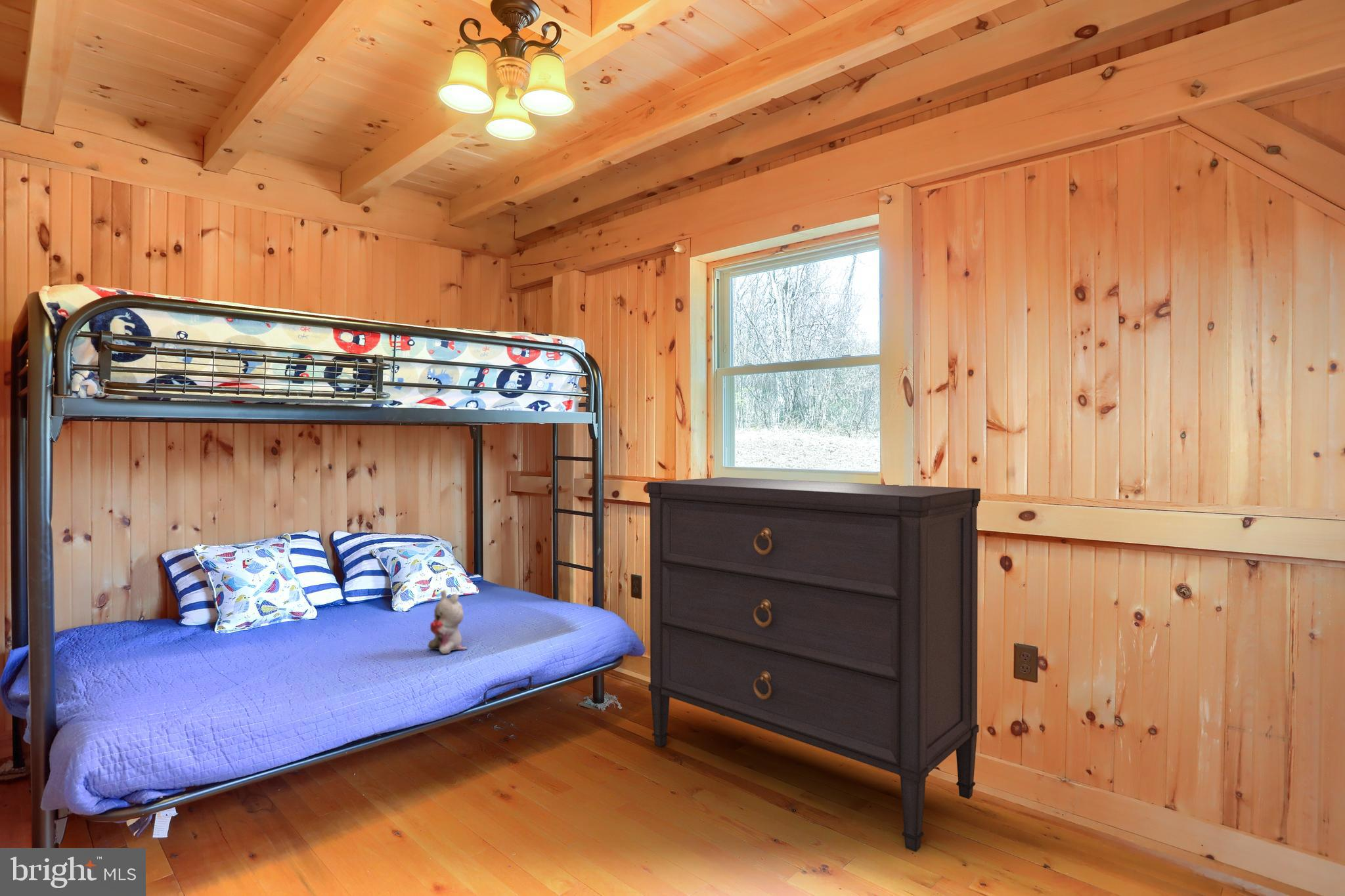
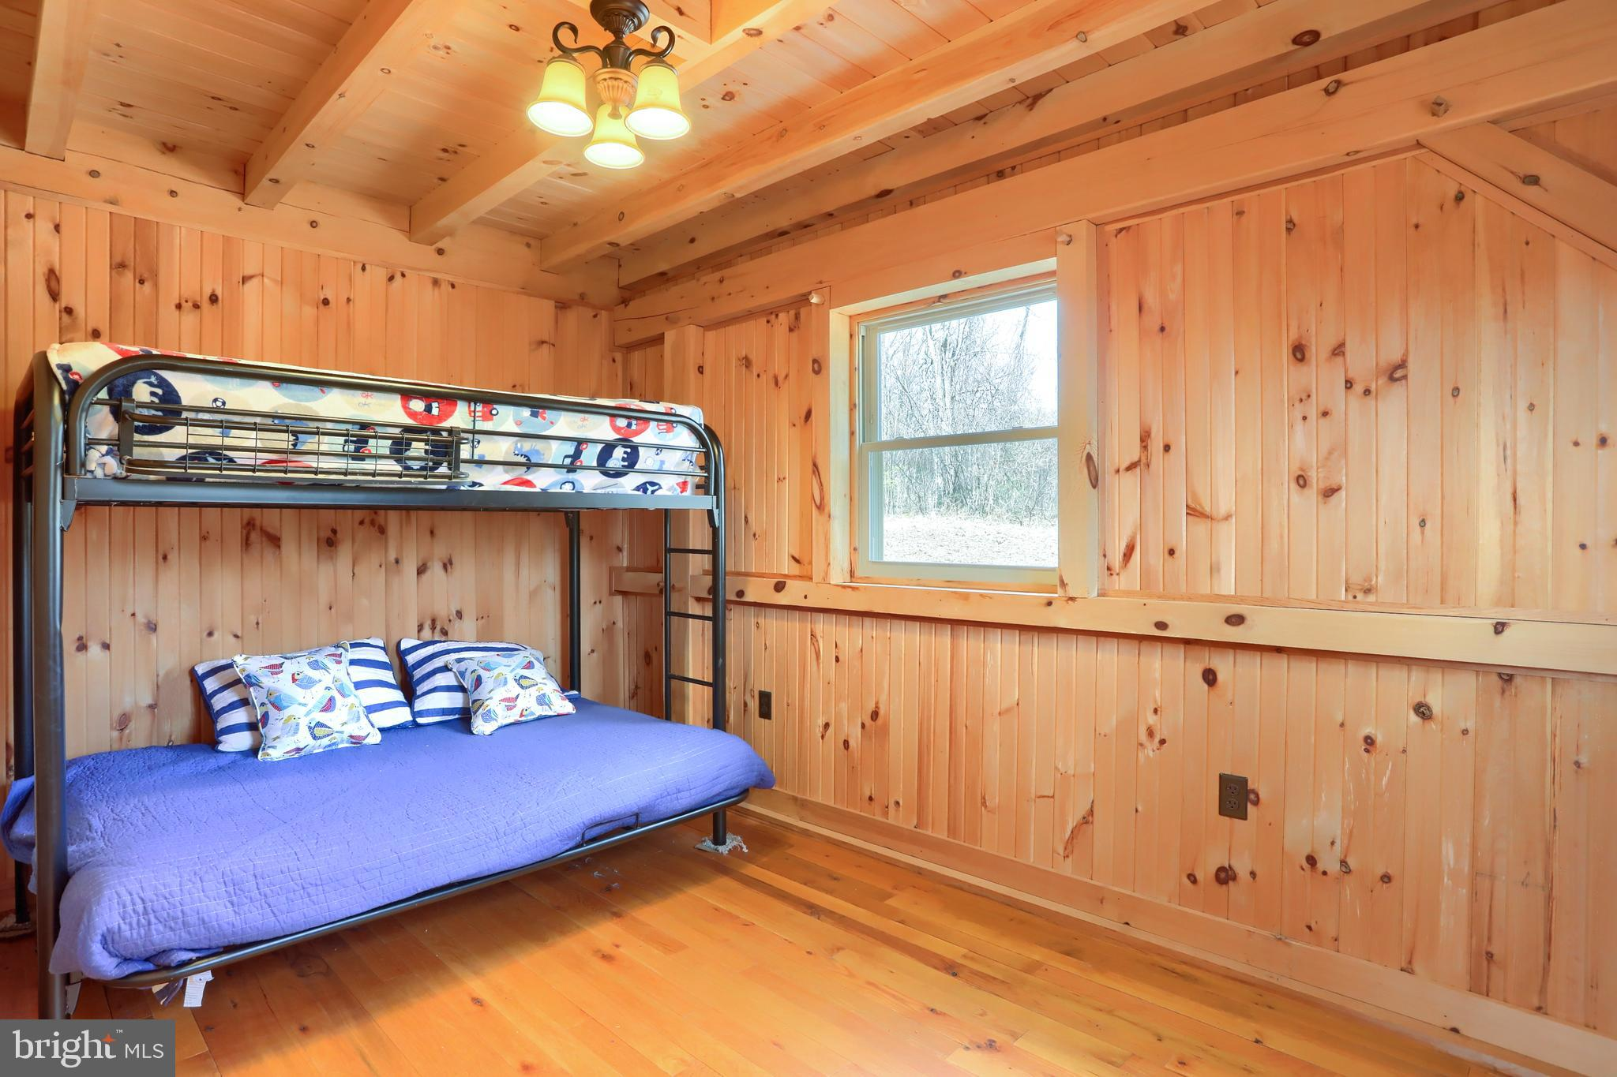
- dresser (800, 627)
- plush toy (447, 620)
